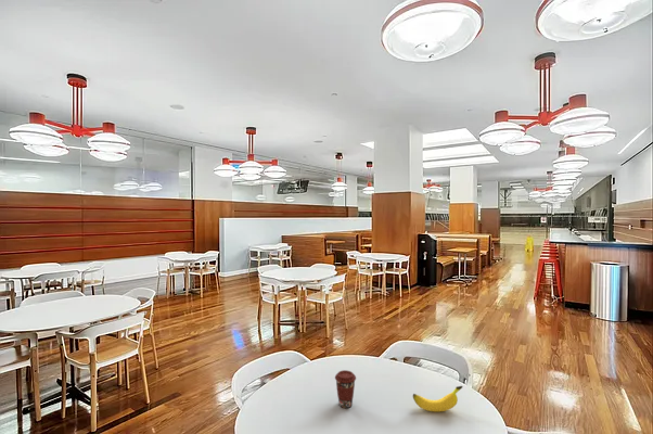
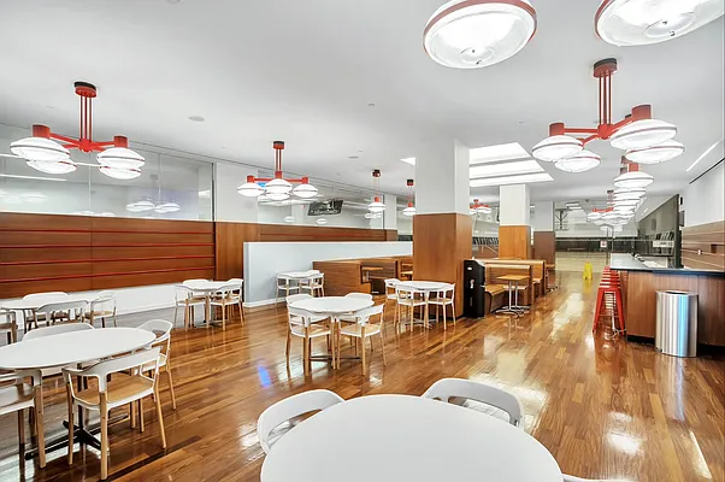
- banana (438, 399)
- coffee cup (345, 388)
